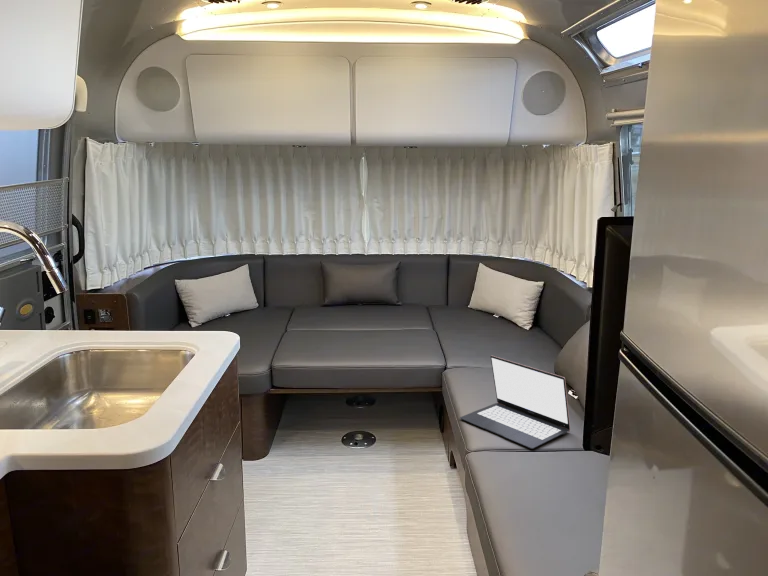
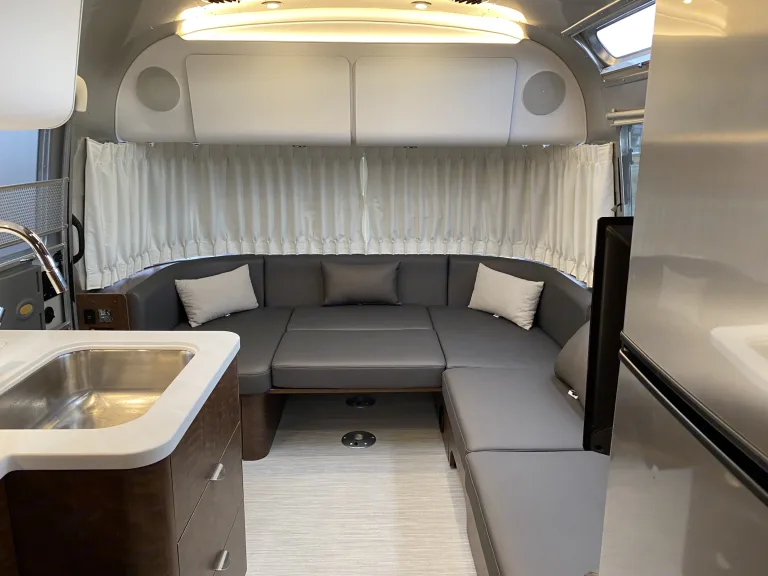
- laptop (514, 397)
